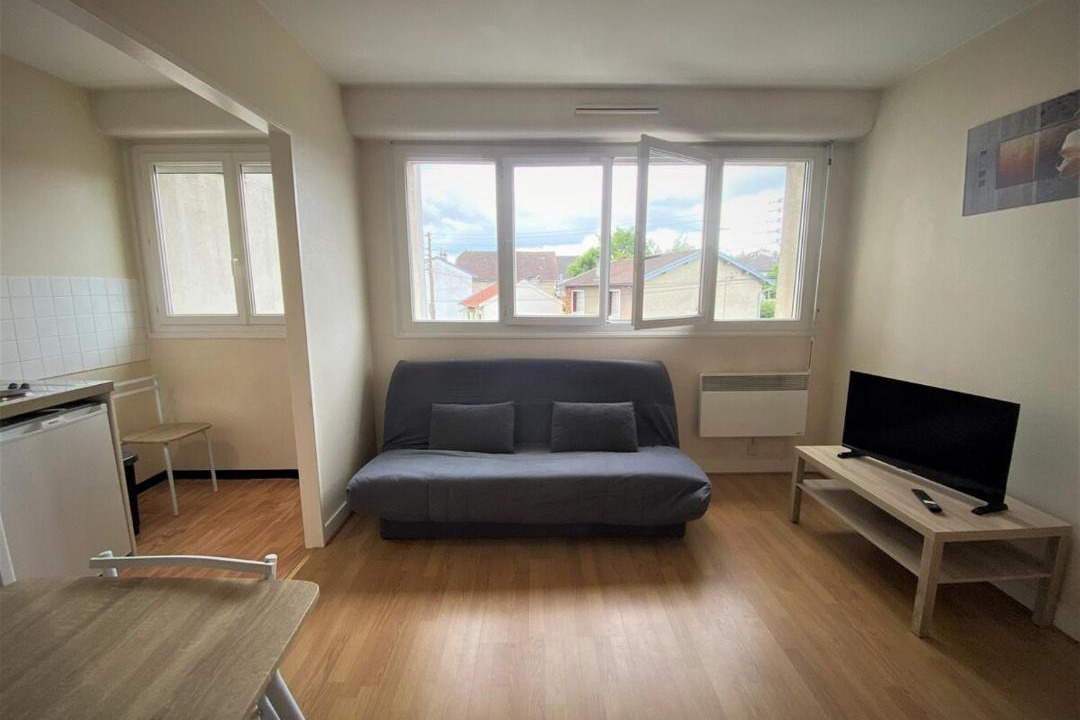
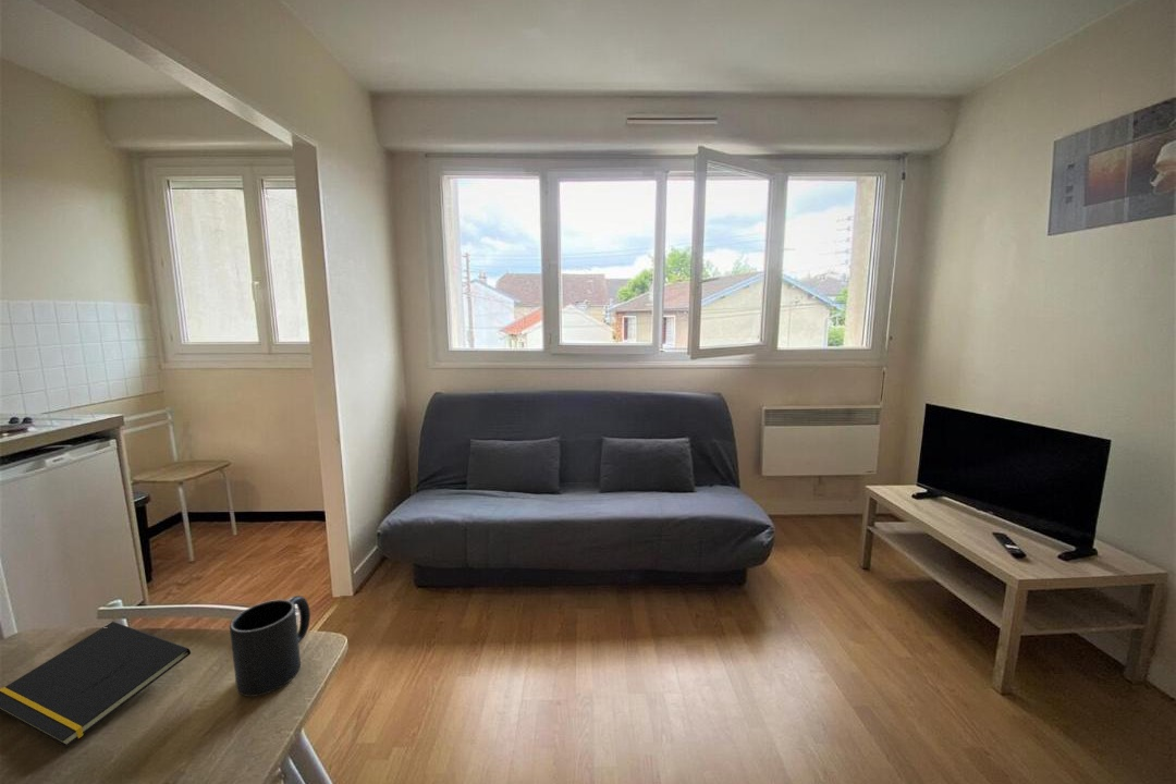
+ notepad (93, 675)
+ mug (274, 639)
